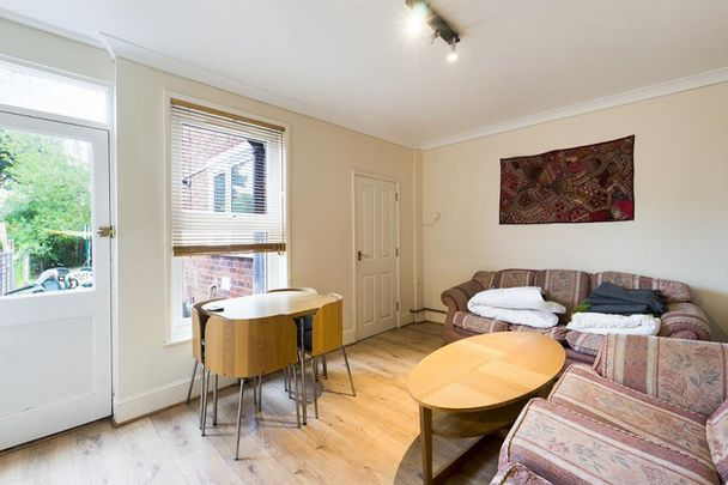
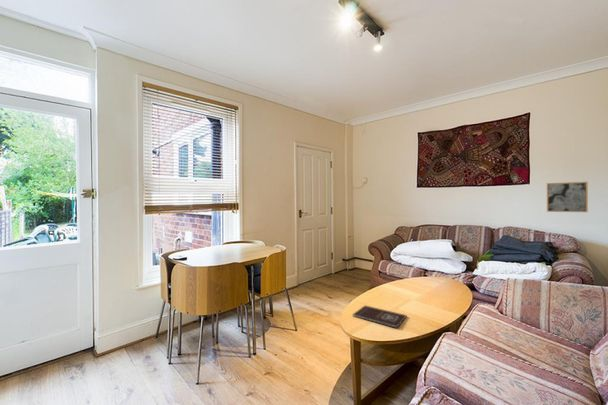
+ wall art (566, 197)
+ book (379, 315)
